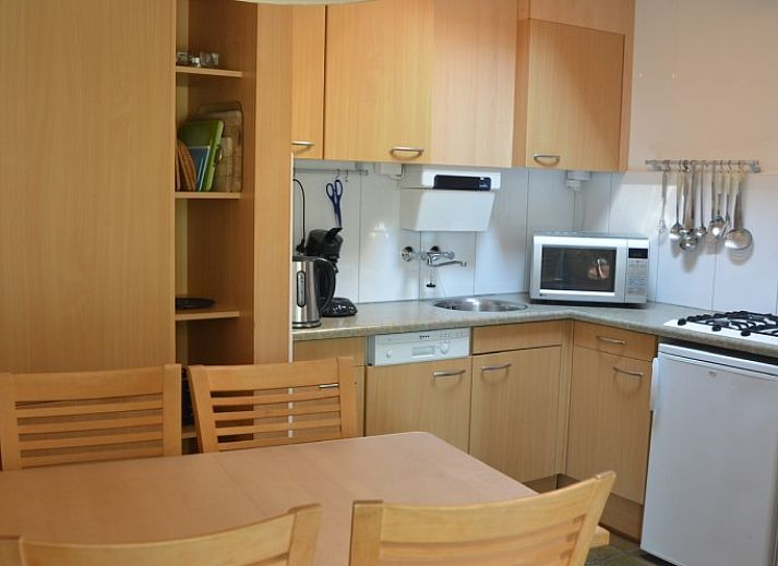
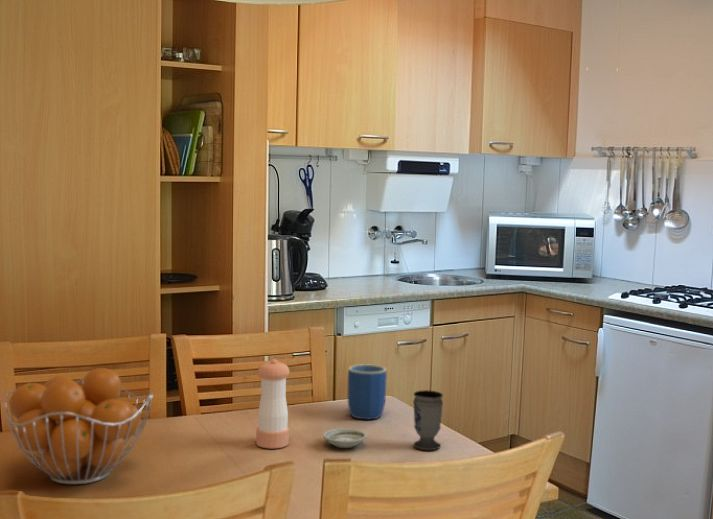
+ mug (367, 390)
+ fruit basket (80, 423)
+ saucer (344, 439)
+ pepper shaker (273, 401)
+ cup (427, 420)
